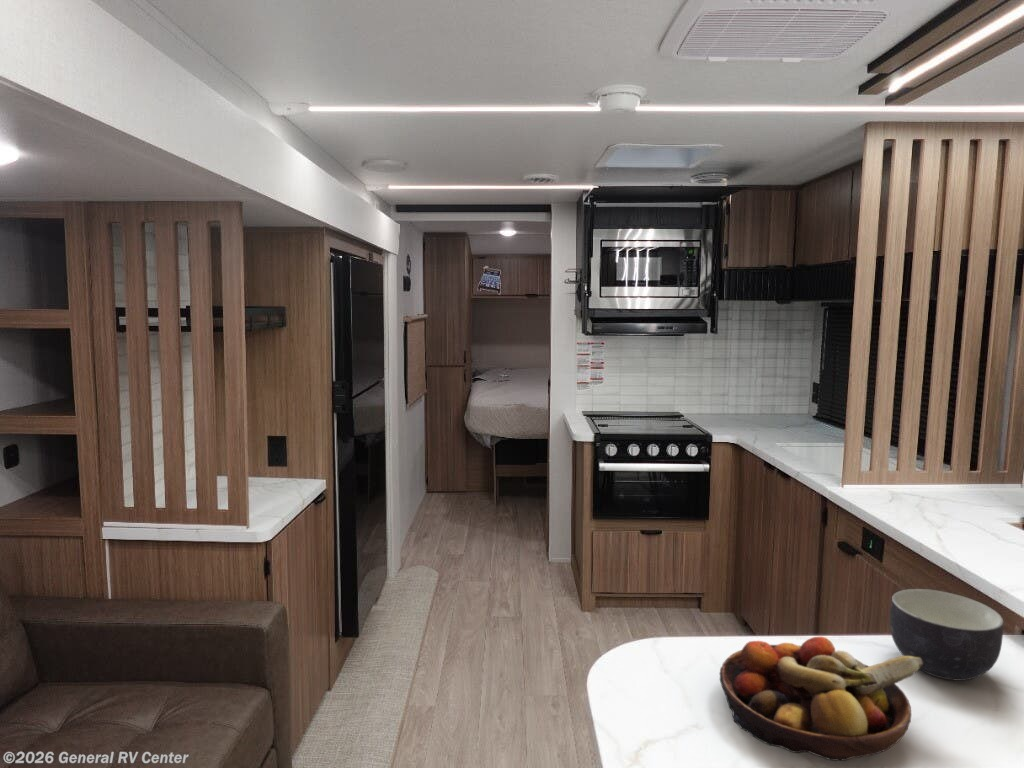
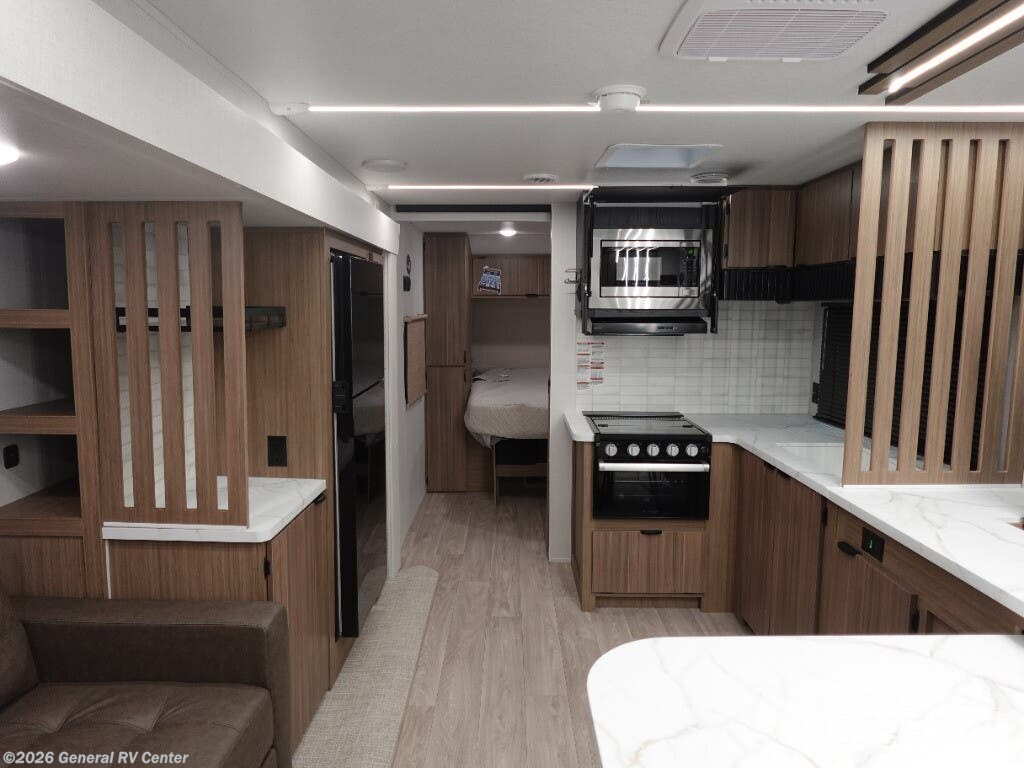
- fruit bowl (812, 678)
- bowl (943, 637)
